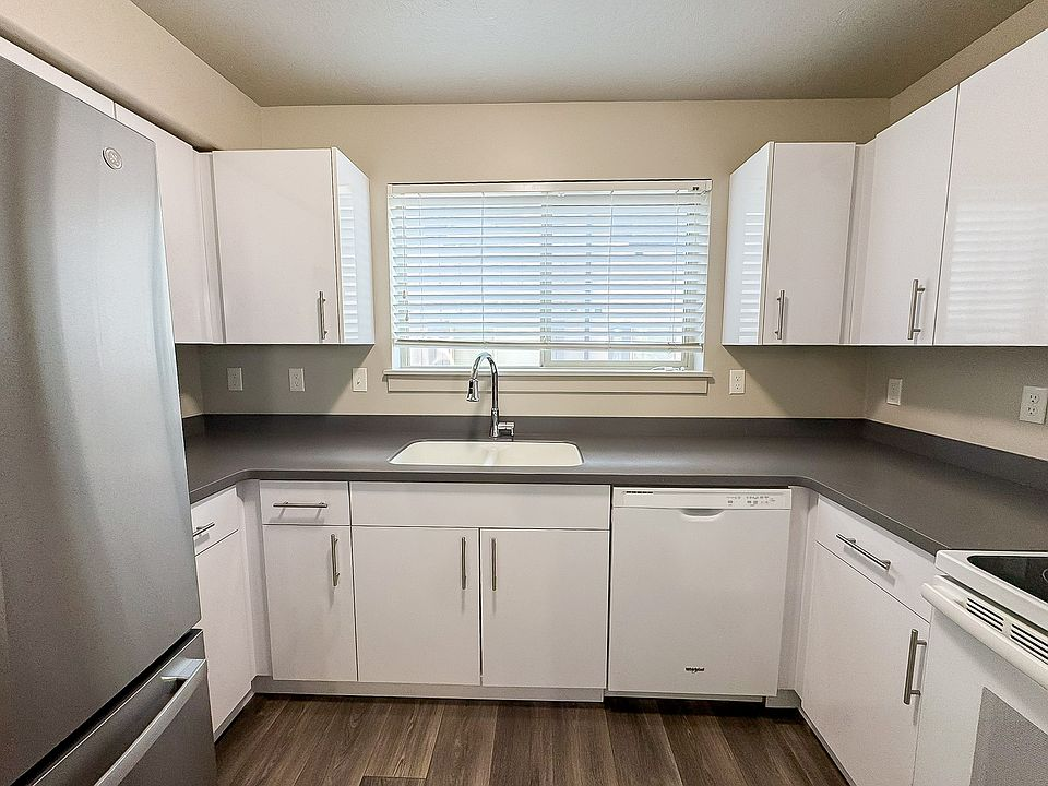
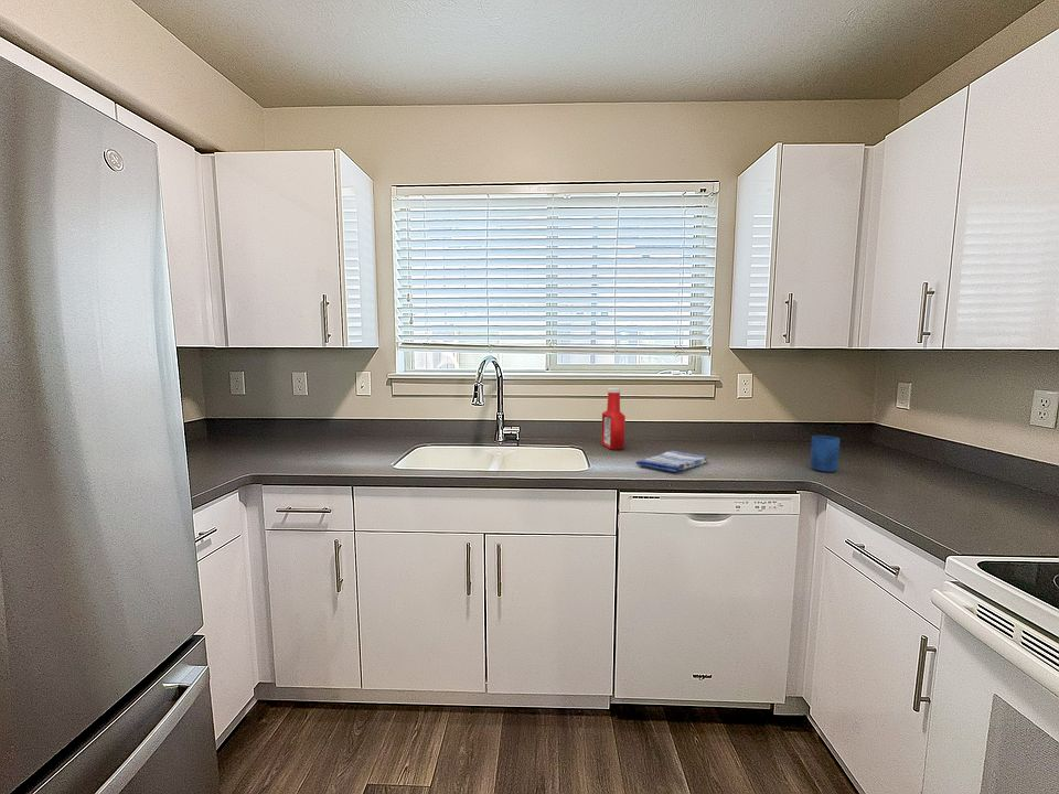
+ soap bottle (613, 417)
+ mug (826, 452)
+ dish towel (672, 460)
